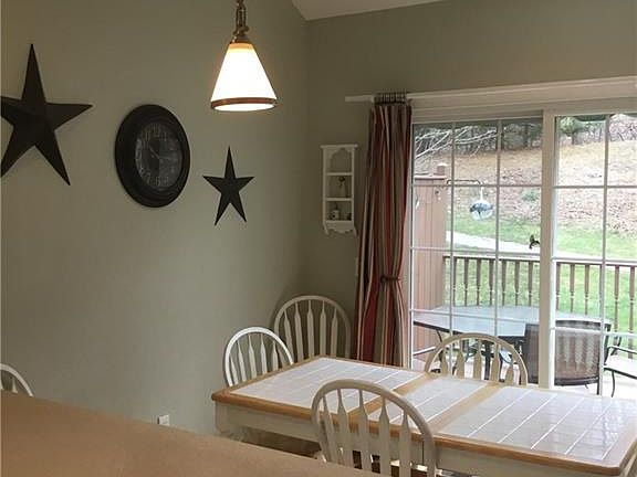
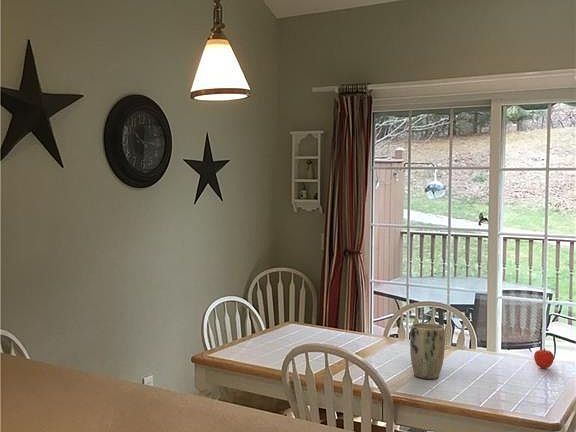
+ fruit (543, 358)
+ plant pot (427, 350)
